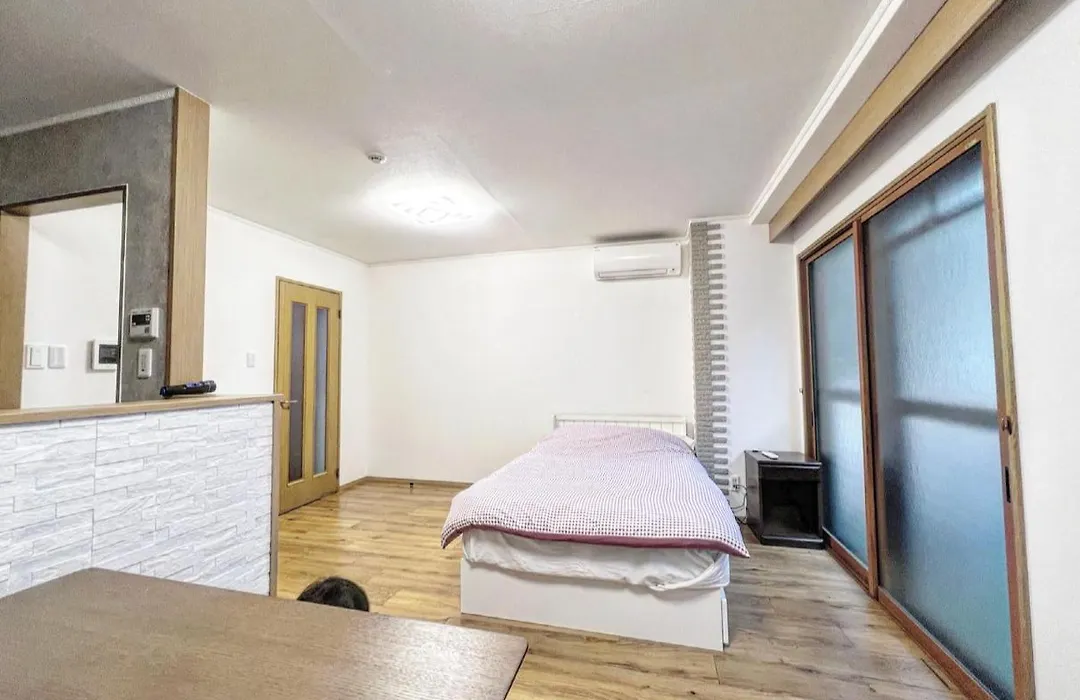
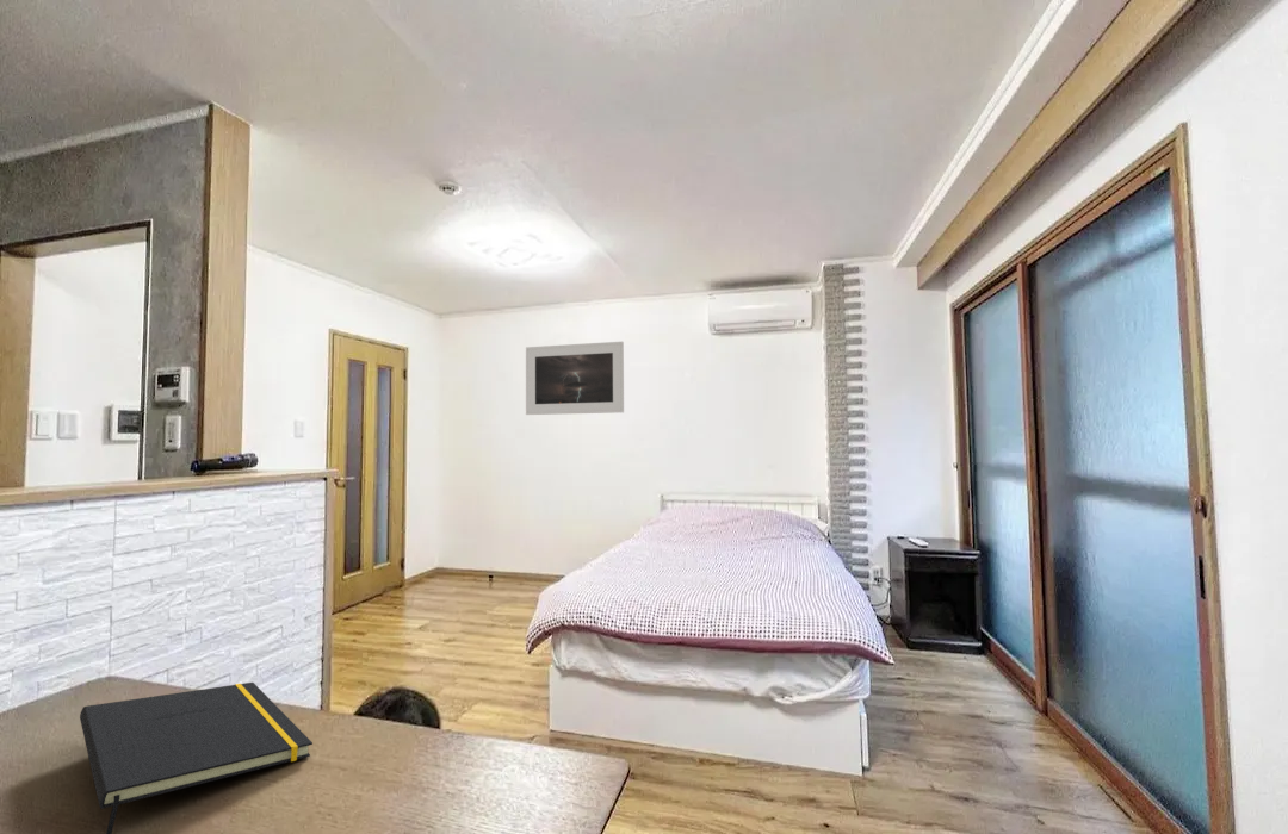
+ notepad (194, 730)
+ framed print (572, 379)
